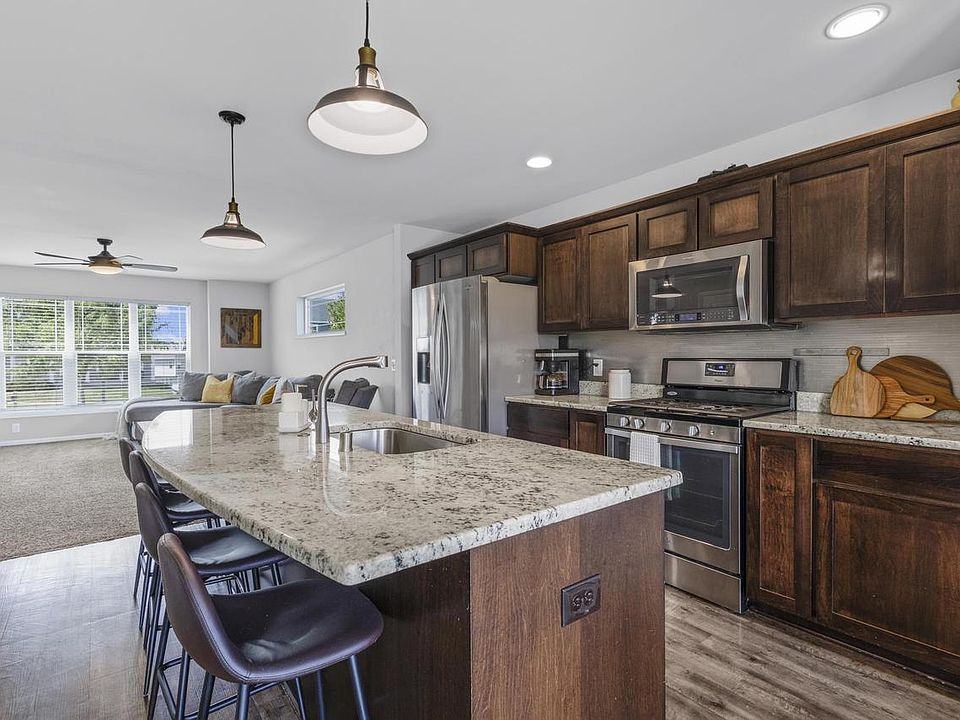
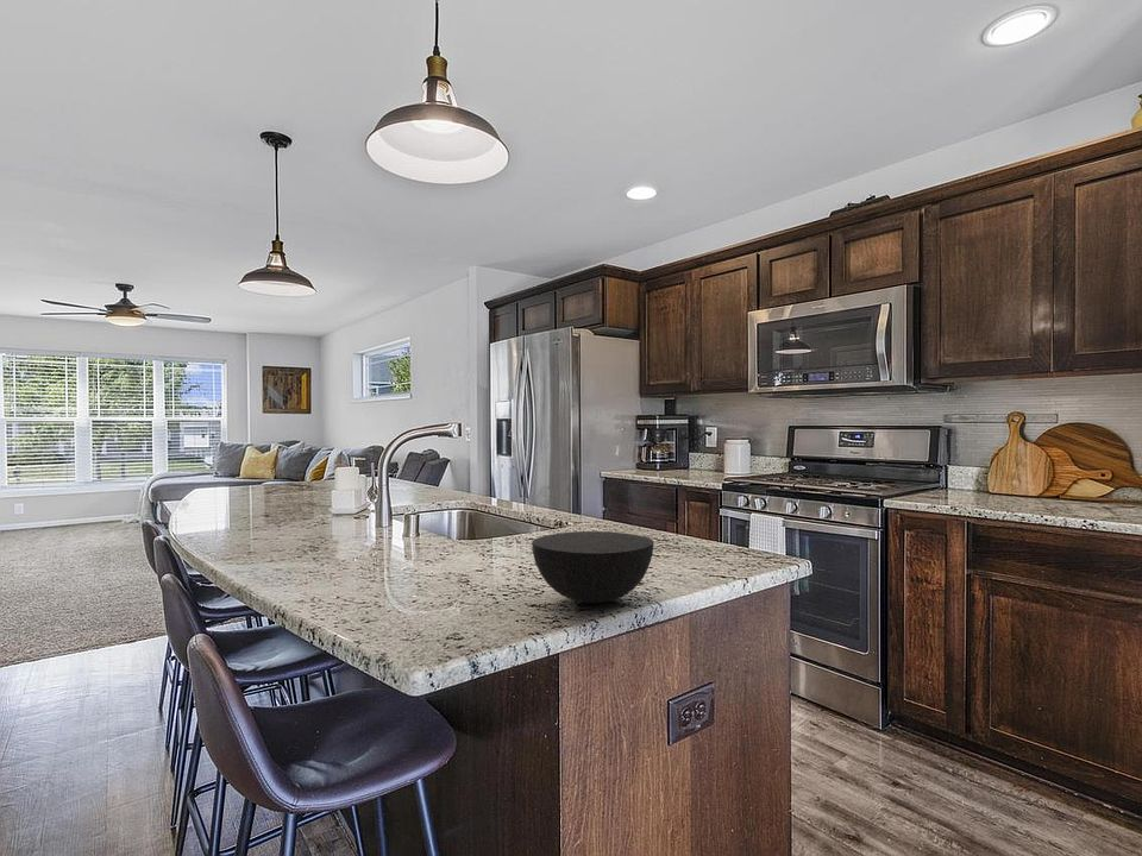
+ bowl (592, 571)
